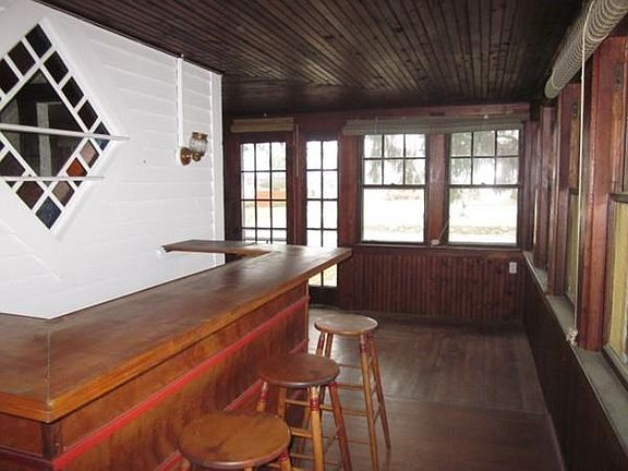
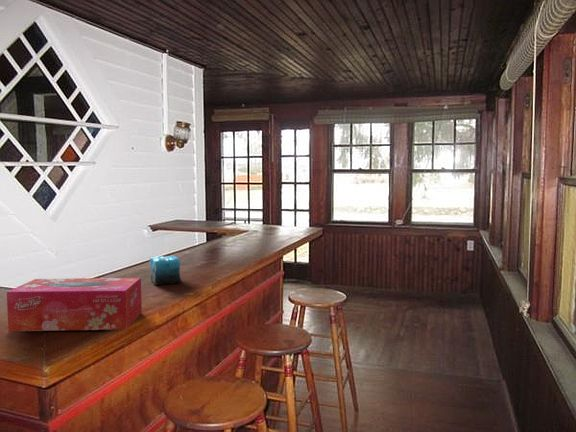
+ candle (165, 264)
+ tissue box (78, 302)
